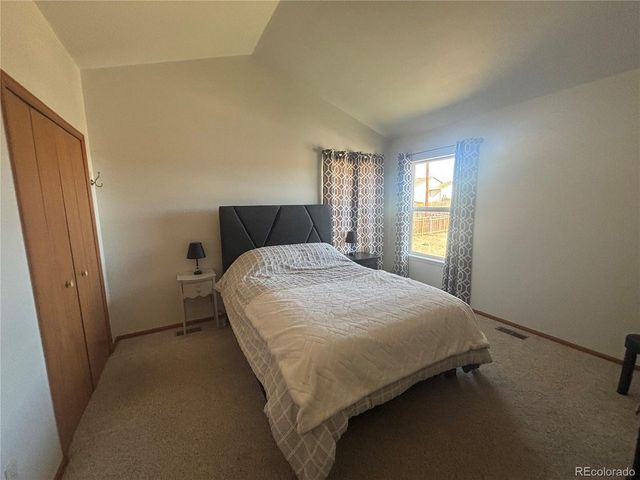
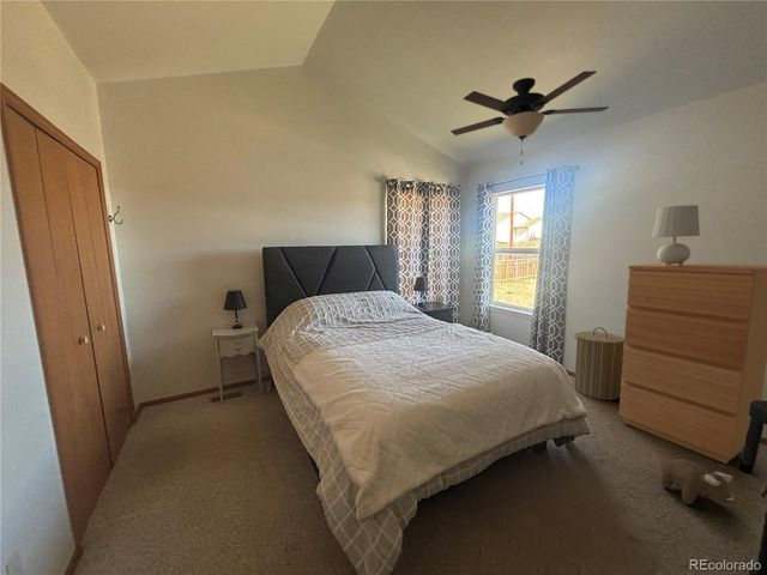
+ ceiling fan (523, 126)
+ plush toy (694, 480)
+ table lamp (674, 236)
+ laundry hamper (598, 359)
+ dresser (690, 350)
